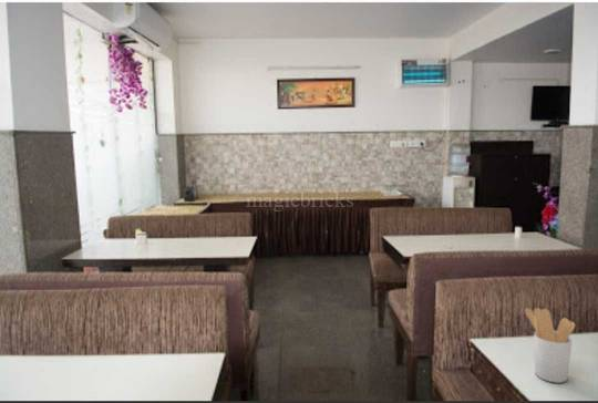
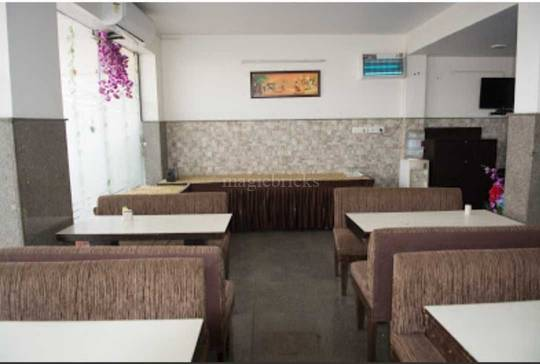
- utensil holder (546, 342)
